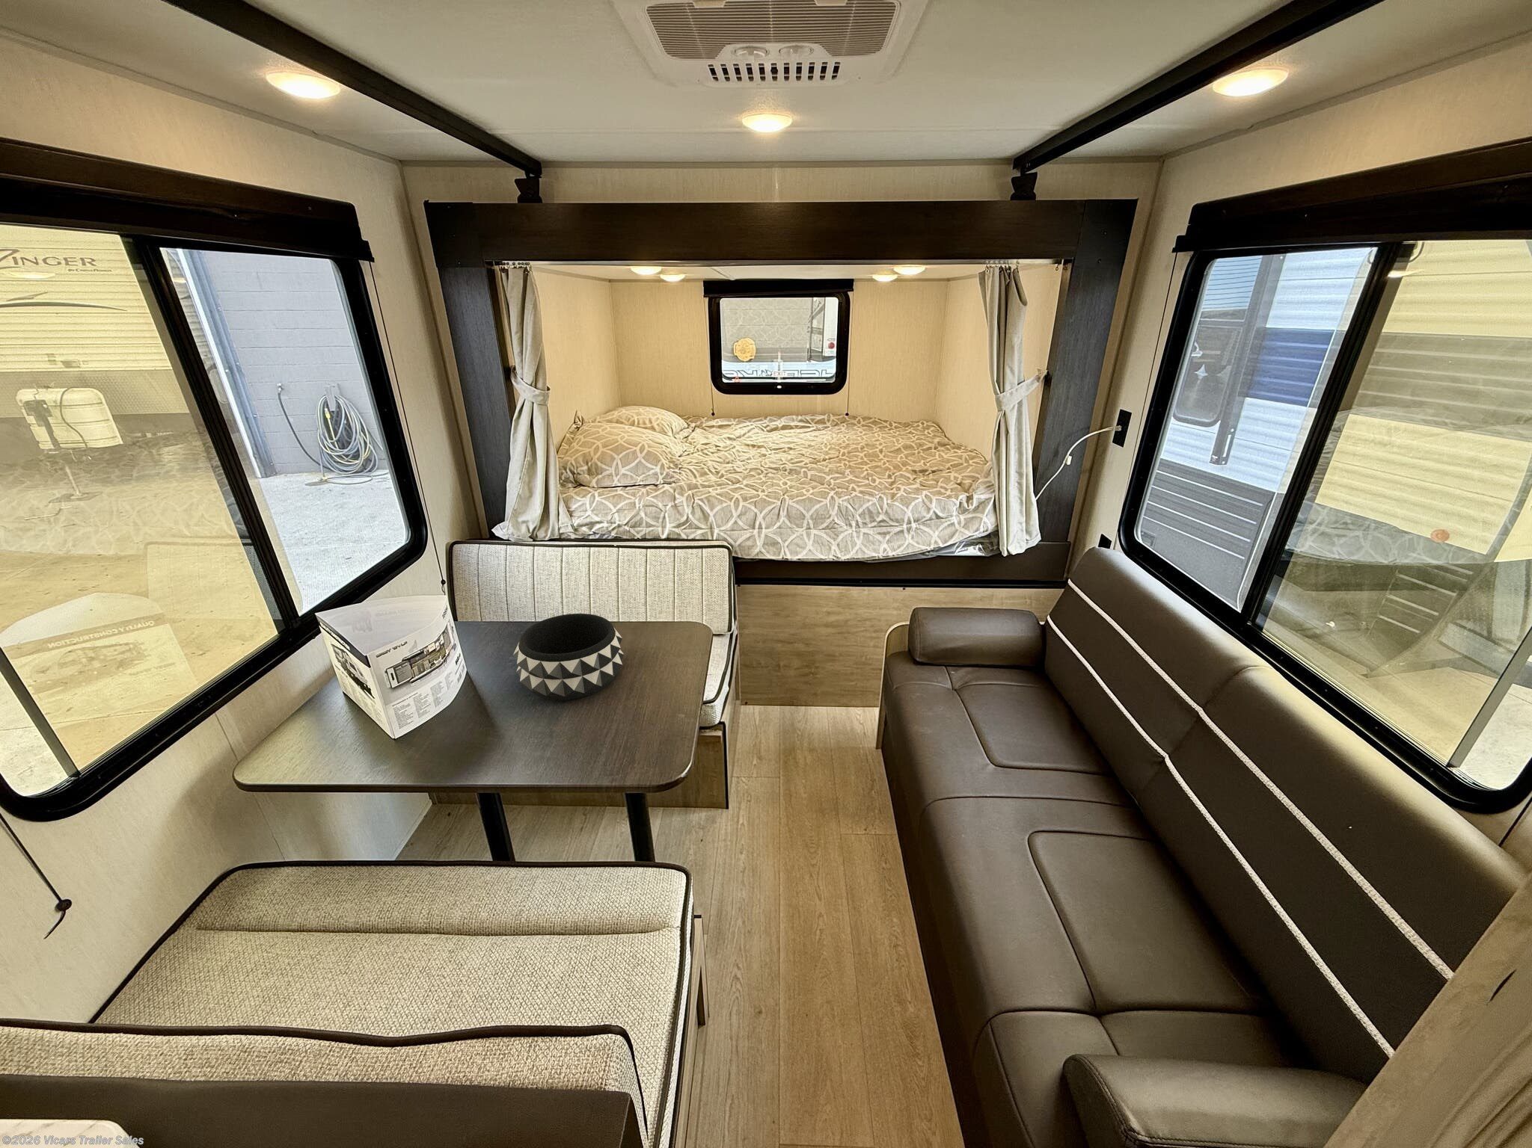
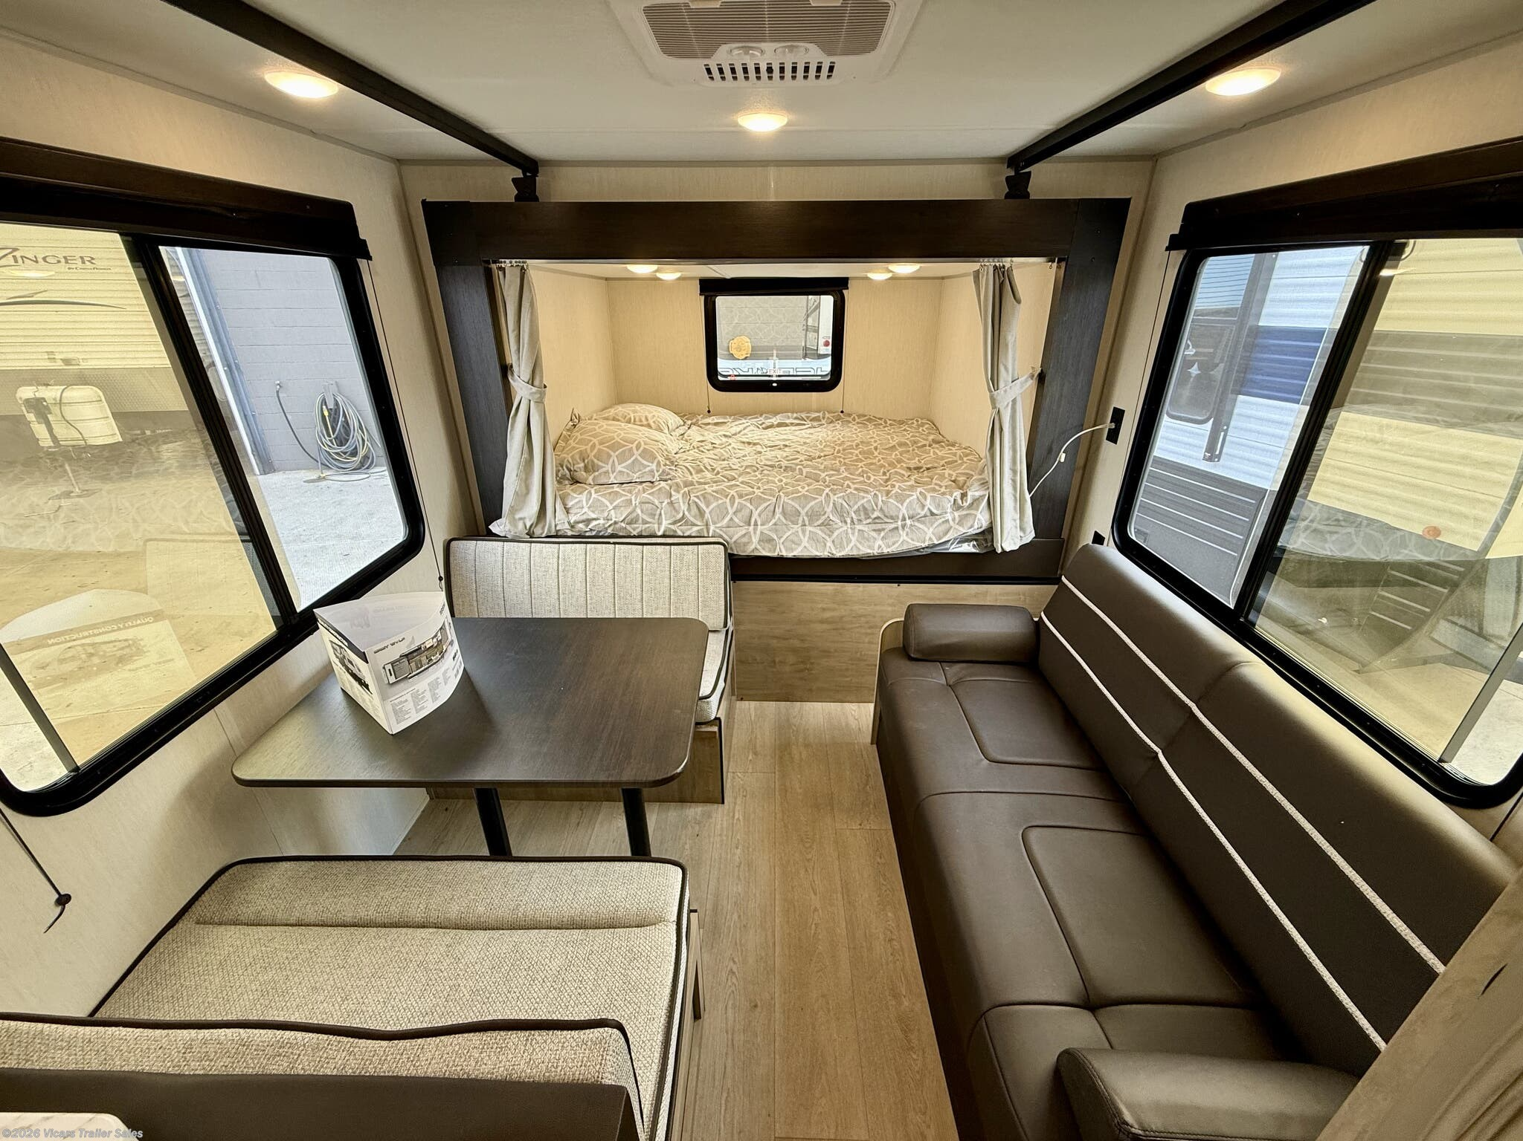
- decorative bowl (571, 654)
